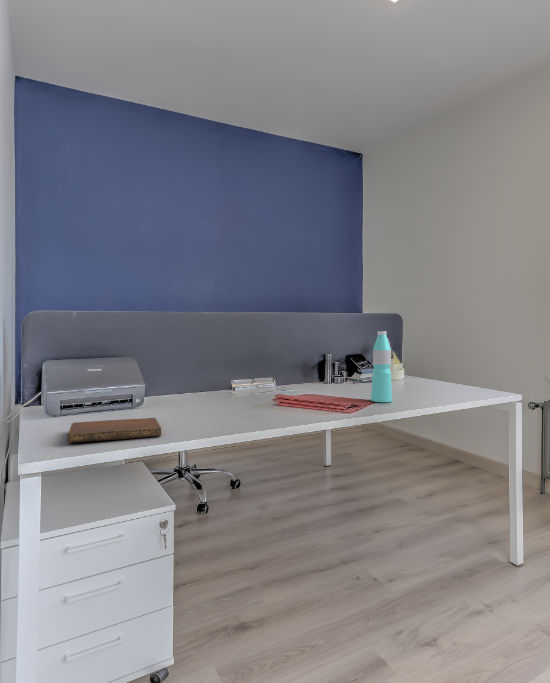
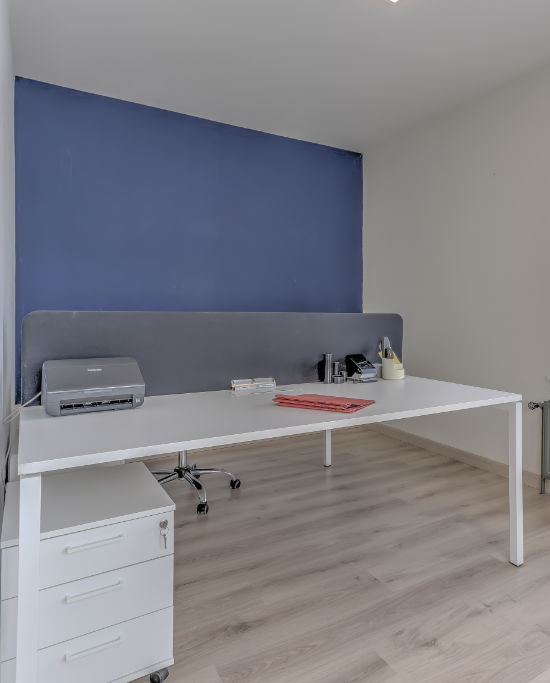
- notebook (115, 429)
- water bottle (381, 365)
